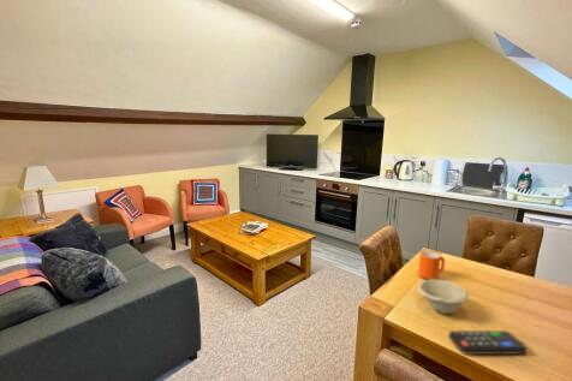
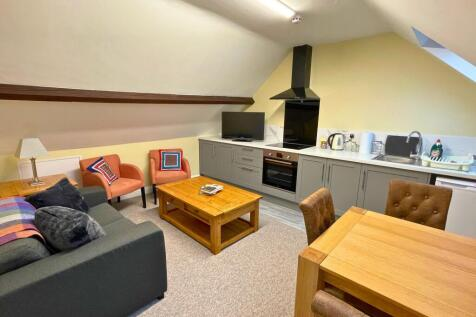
- mug (430, 264)
- bowl (441, 298)
- remote control (485, 341)
